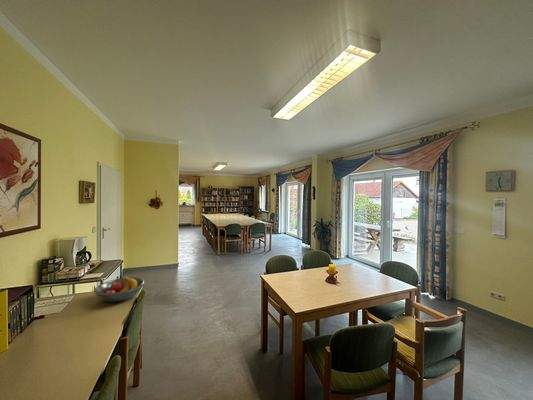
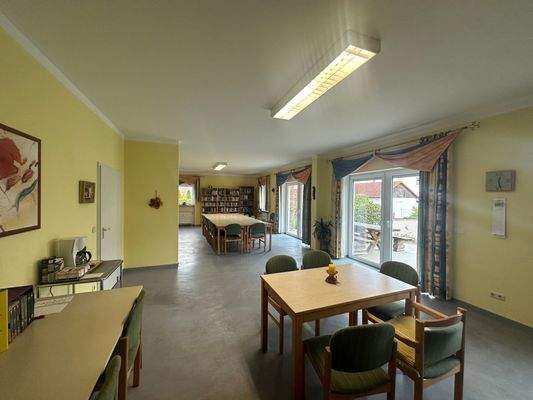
- fruit bowl (120, 289)
